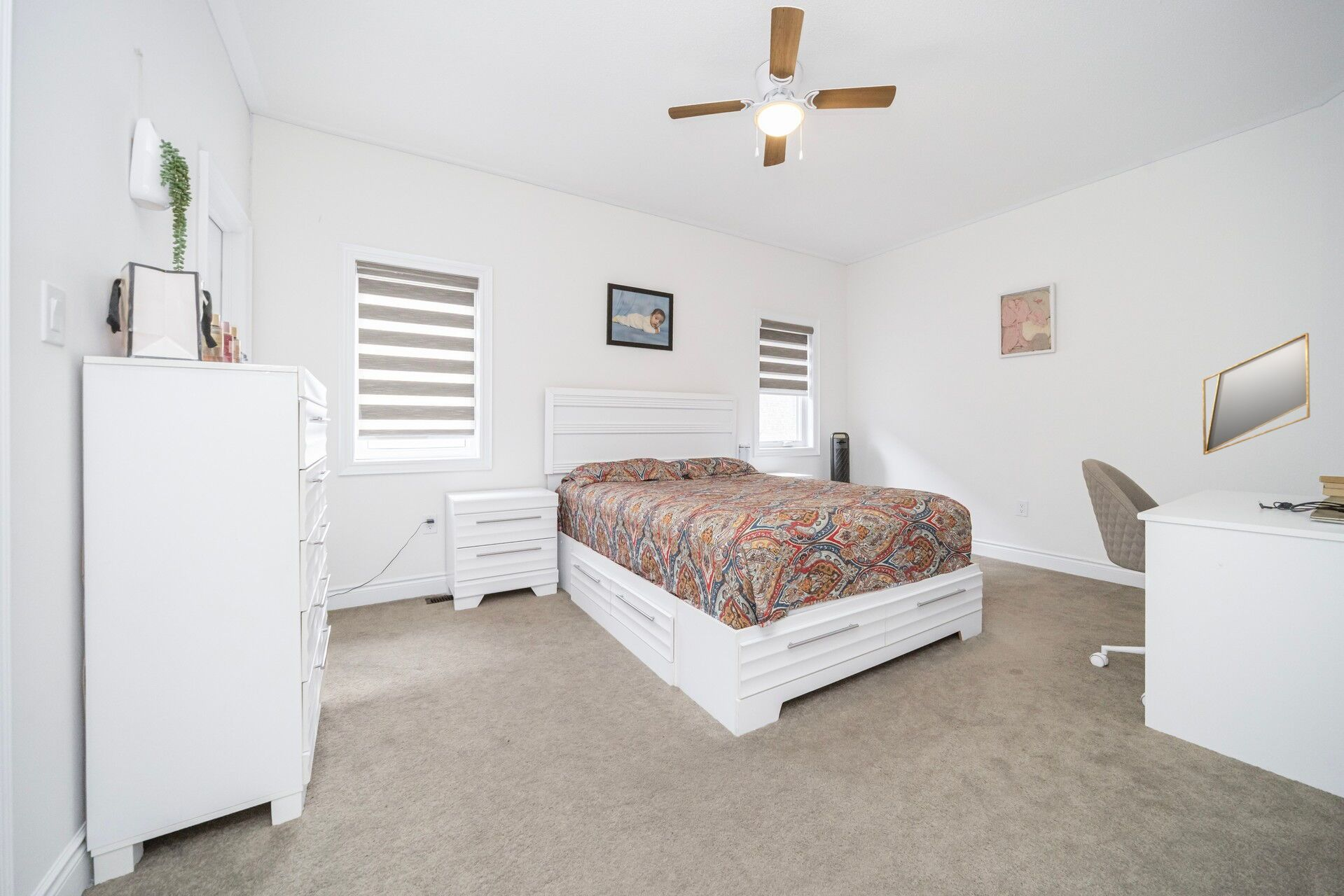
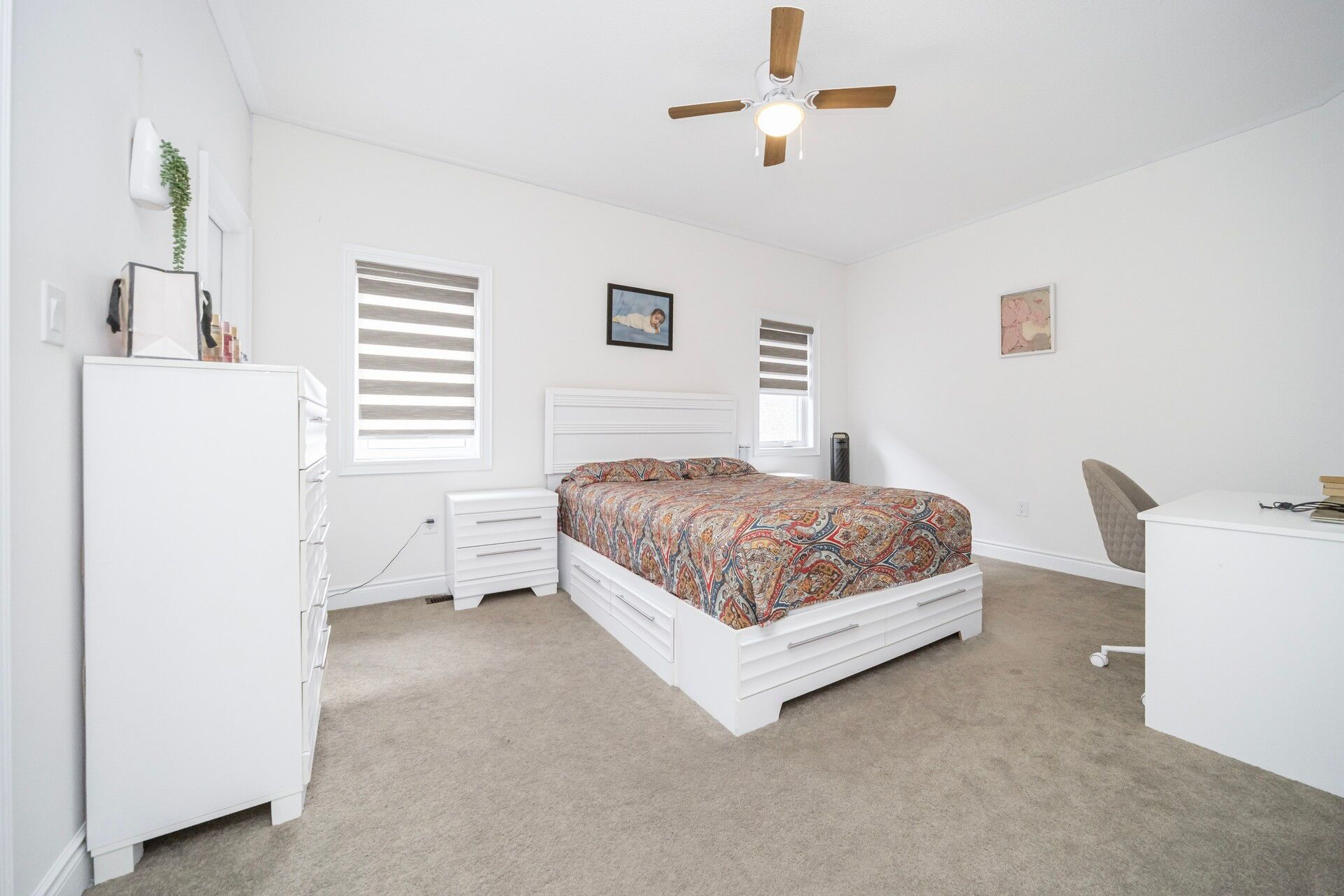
- home mirror (1253, 397)
